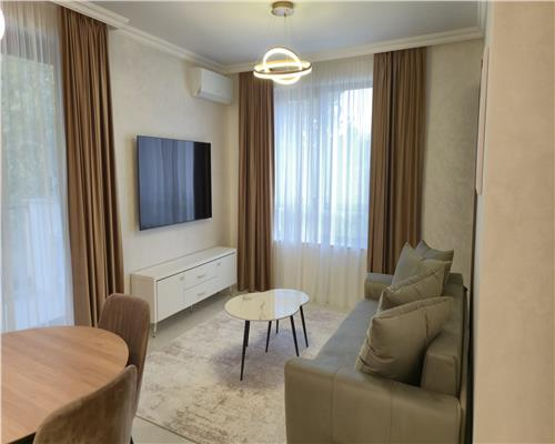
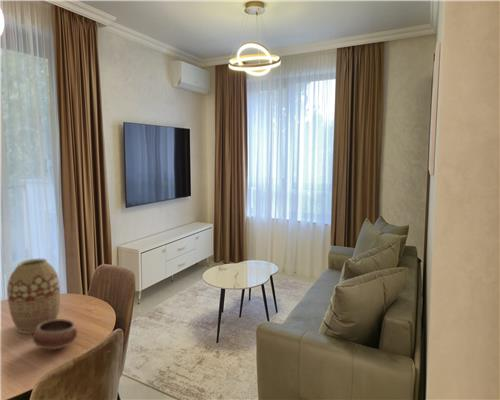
+ vase (35, 294)
+ bowl (55, 335)
